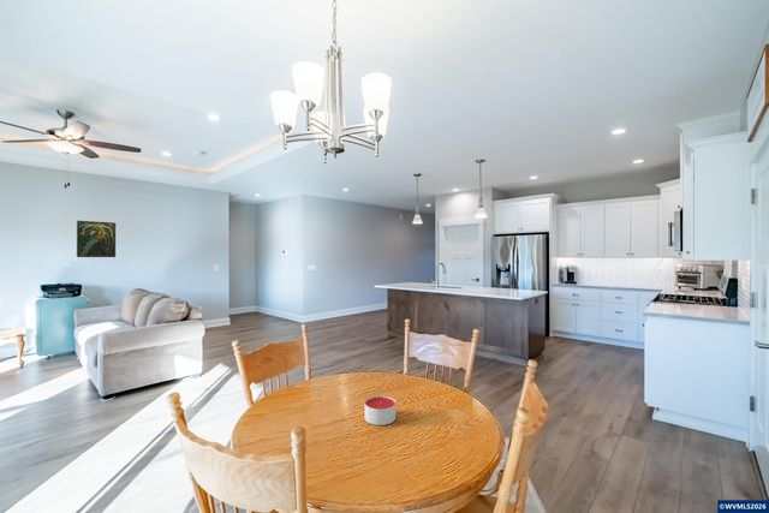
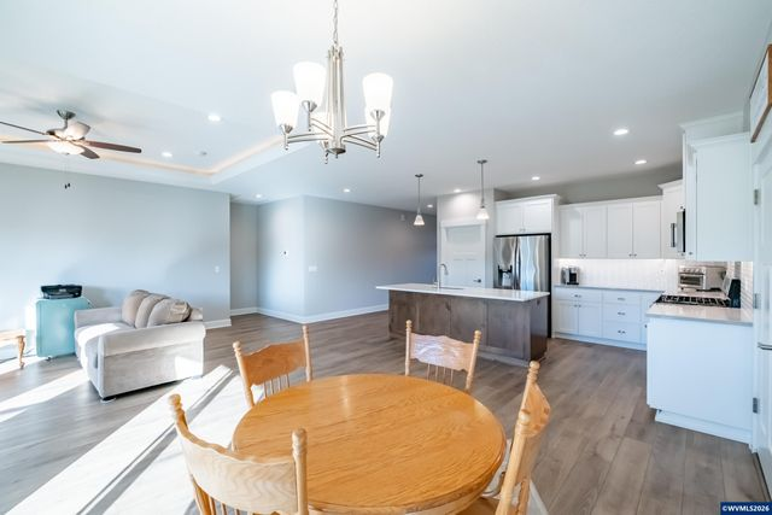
- candle (380, 408)
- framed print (96, 239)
